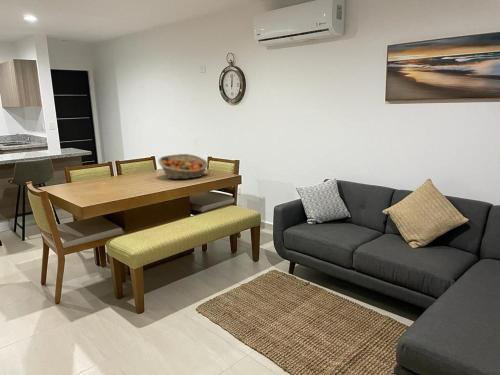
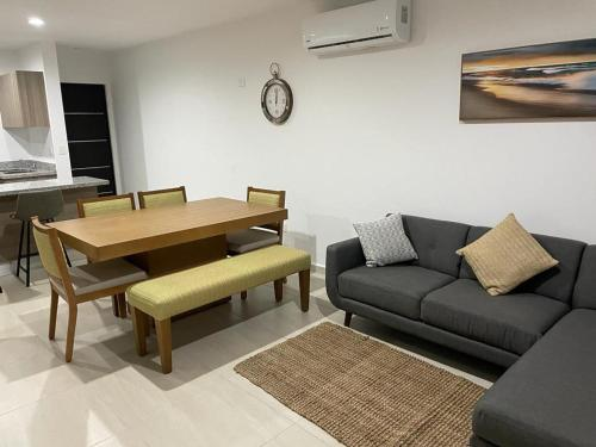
- fruit basket (183, 166)
